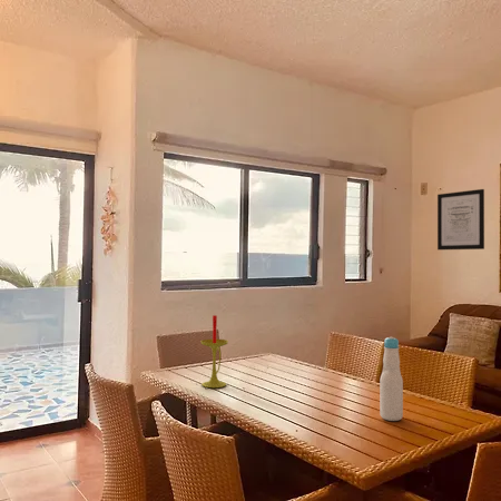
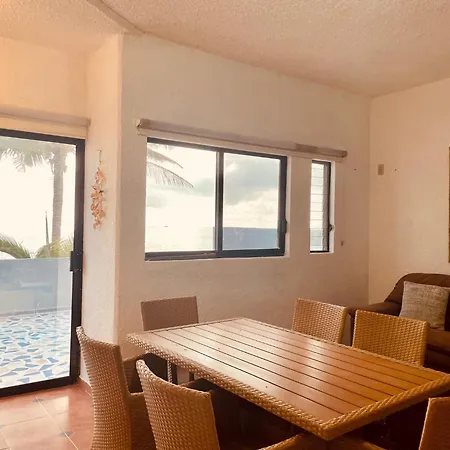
- candle (214, 348)
- wall art (460, 220)
- bottle (391, 377)
